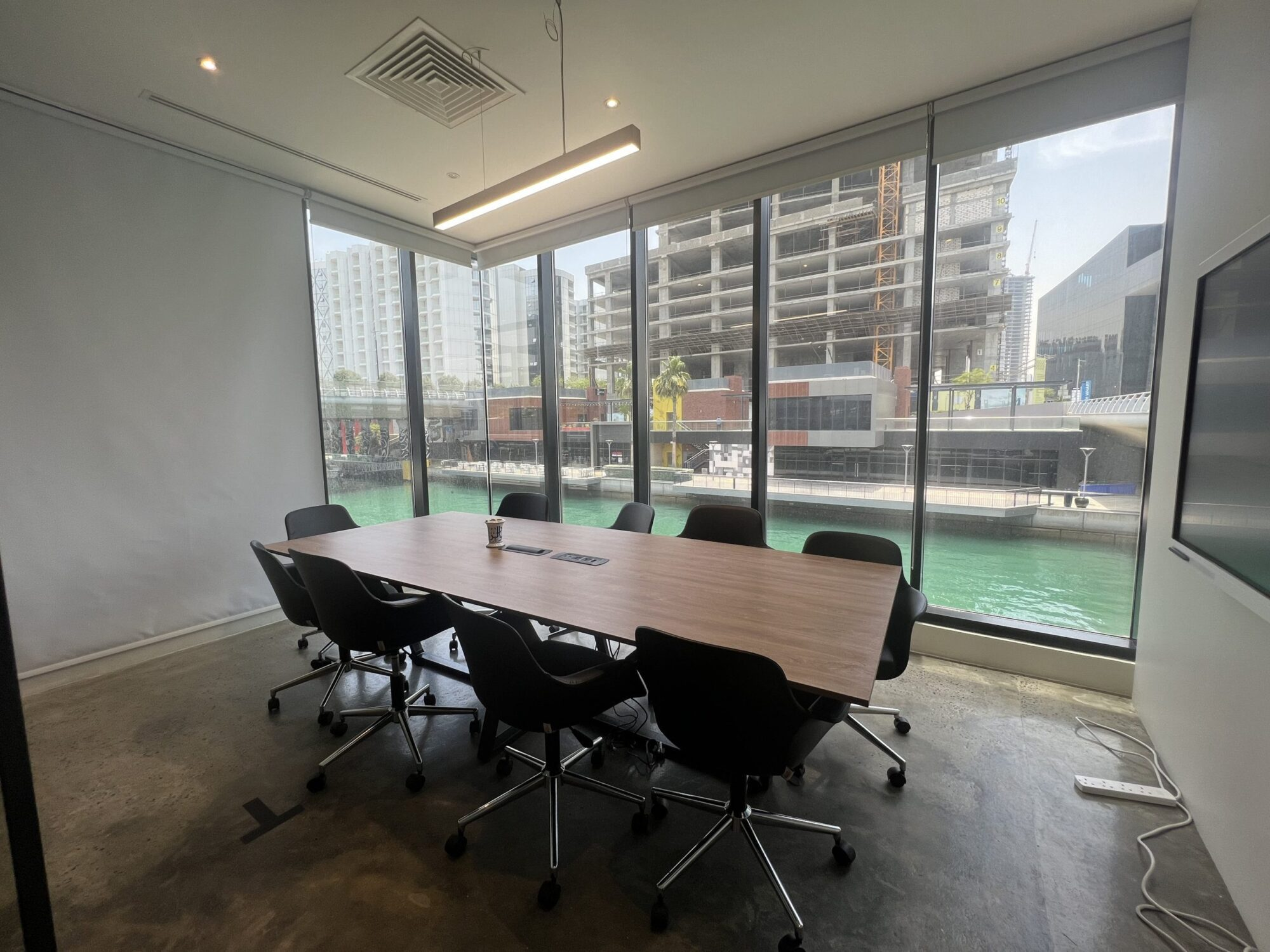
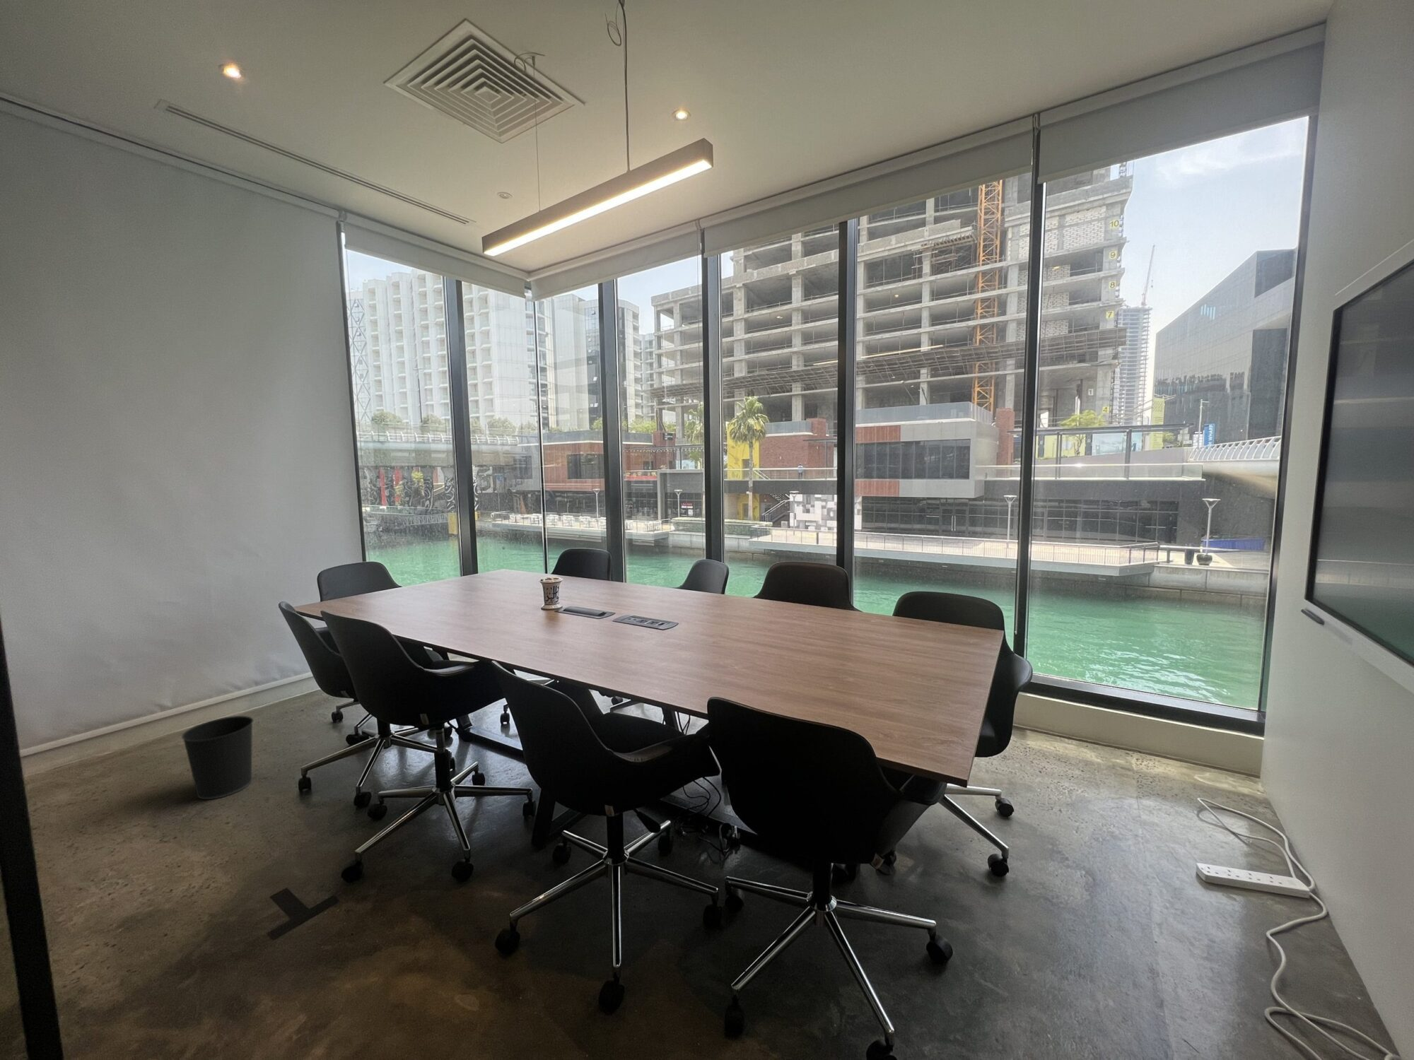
+ wastebasket (222, 757)
